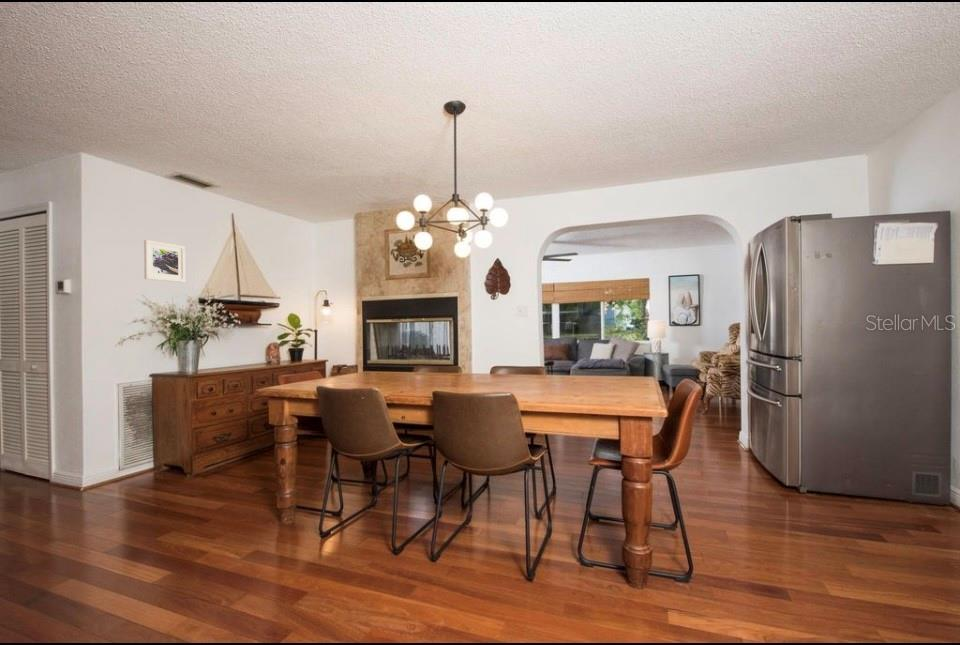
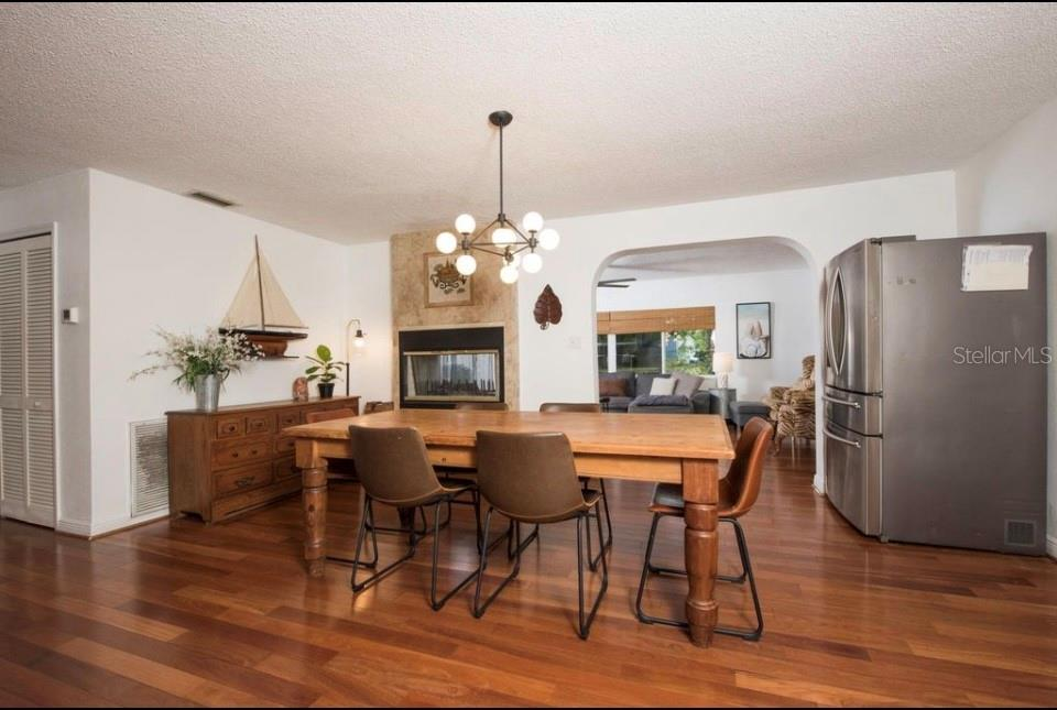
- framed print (165, 262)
